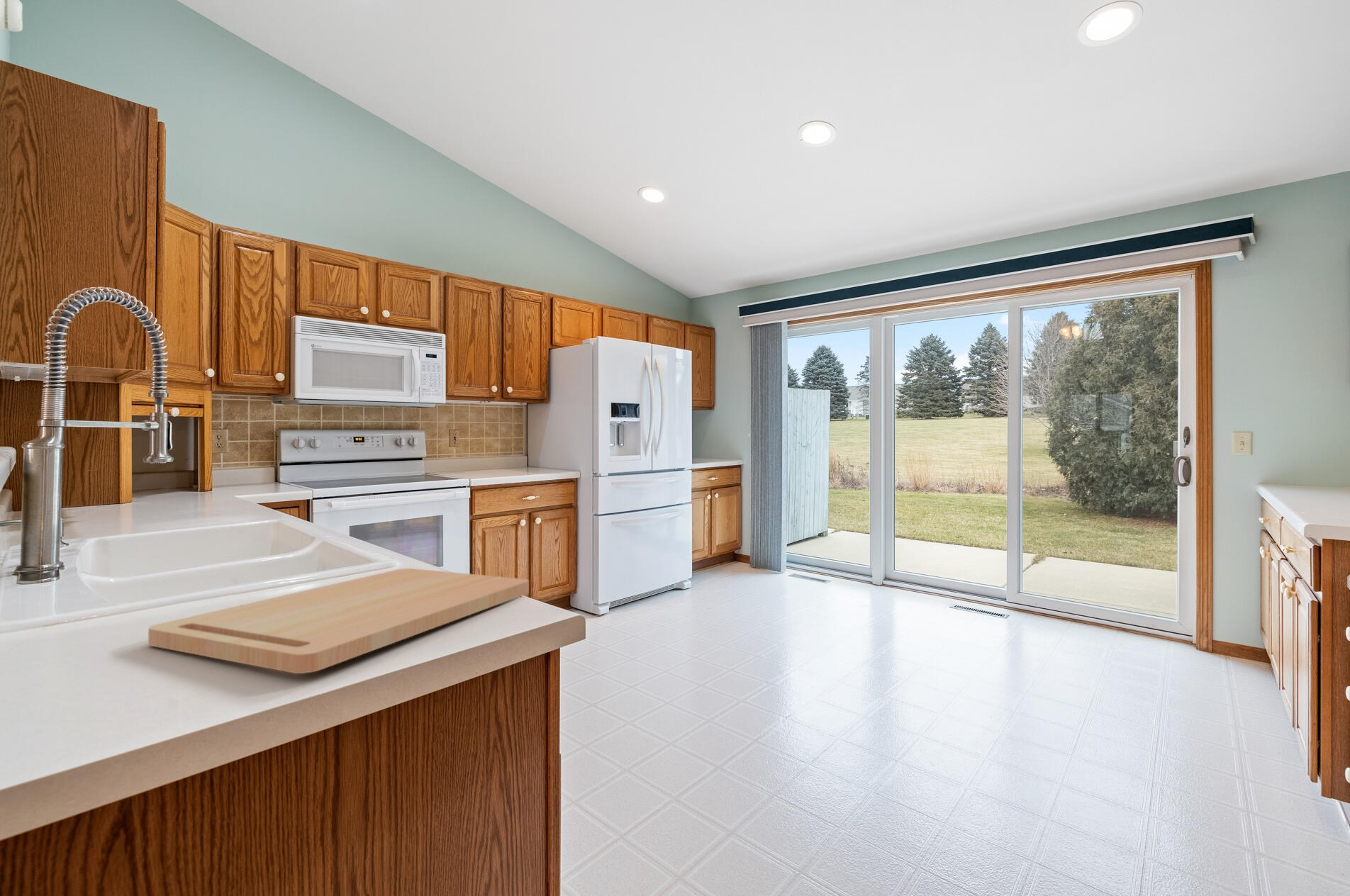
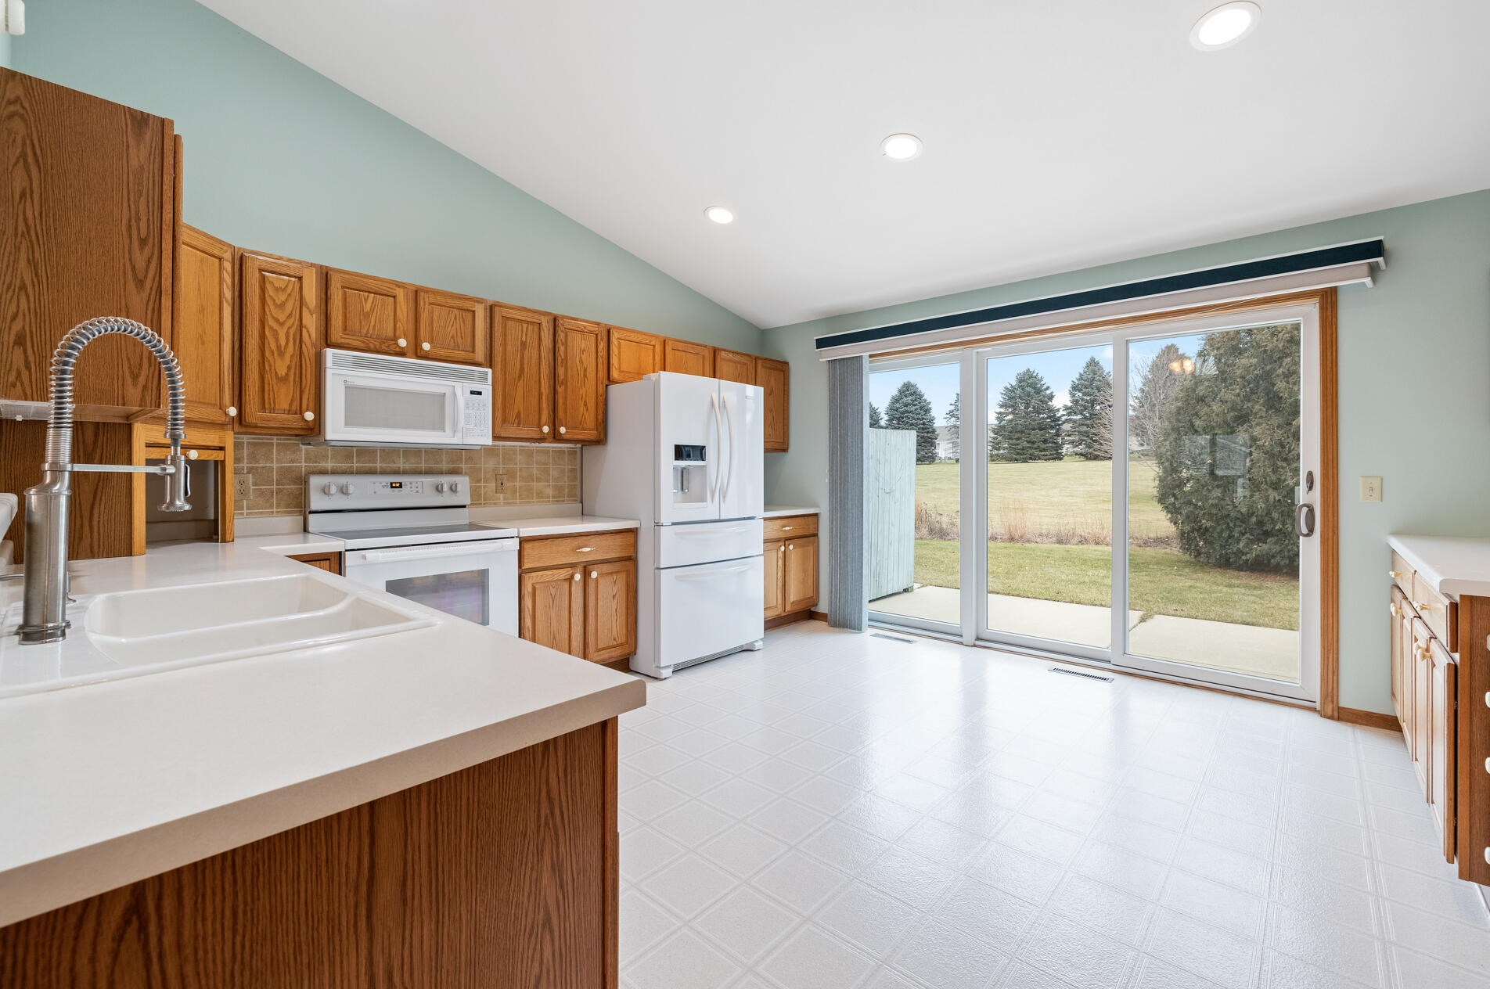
- cutting board (368, 607)
